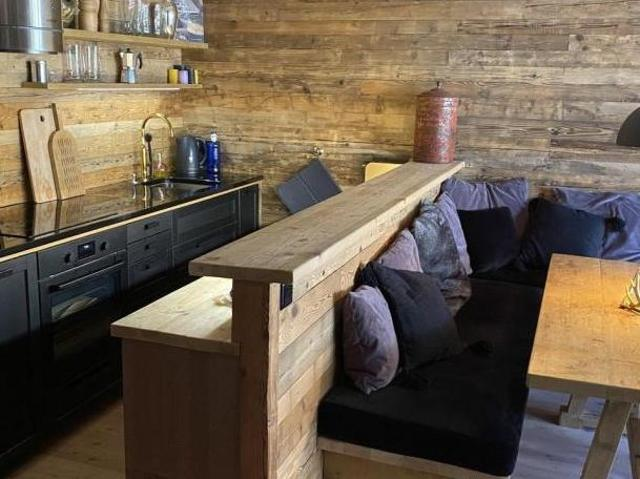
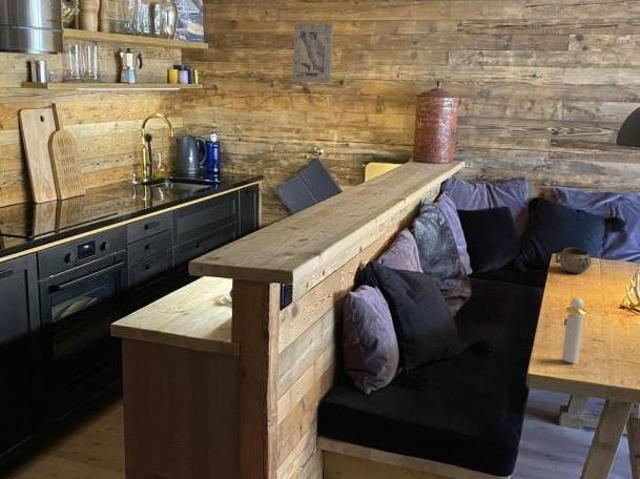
+ decorative bowl (573, 260)
+ perfume bottle (573, 329)
+ wall art (312, 53)
